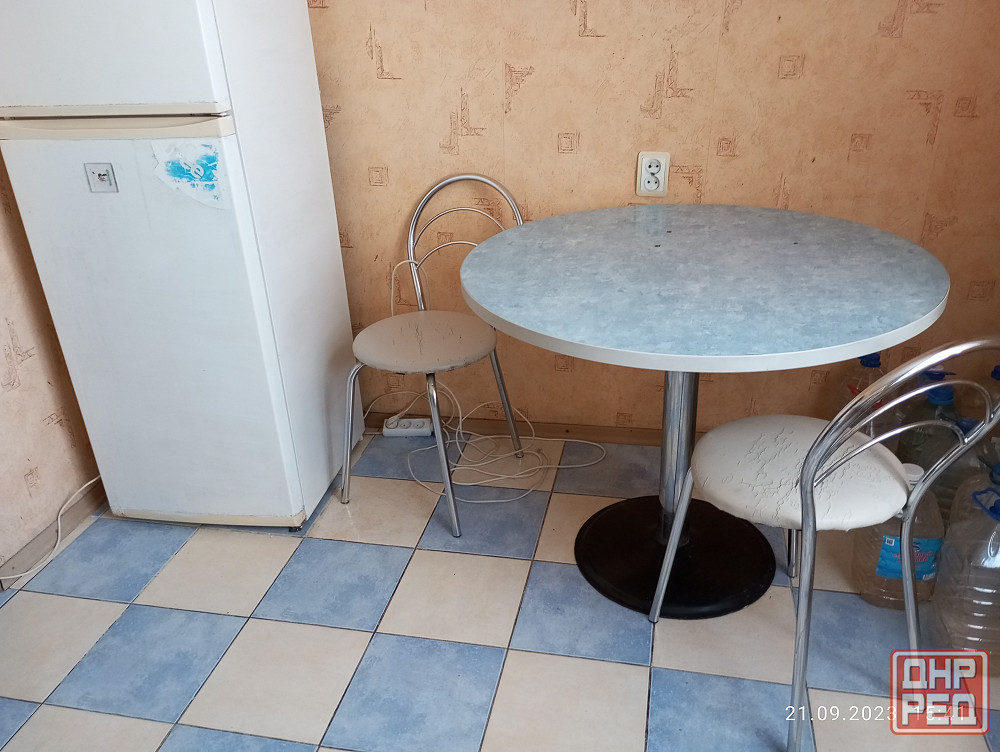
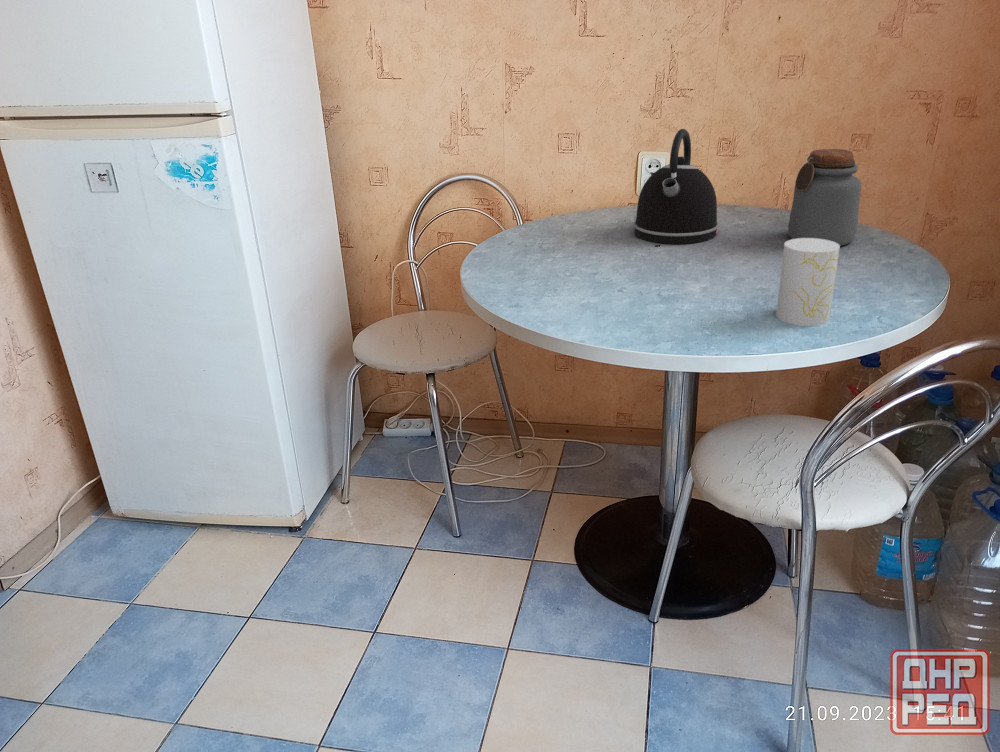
+ jar (826, 196)
+ kettle (678, 182)
+ cup (807, 281)
